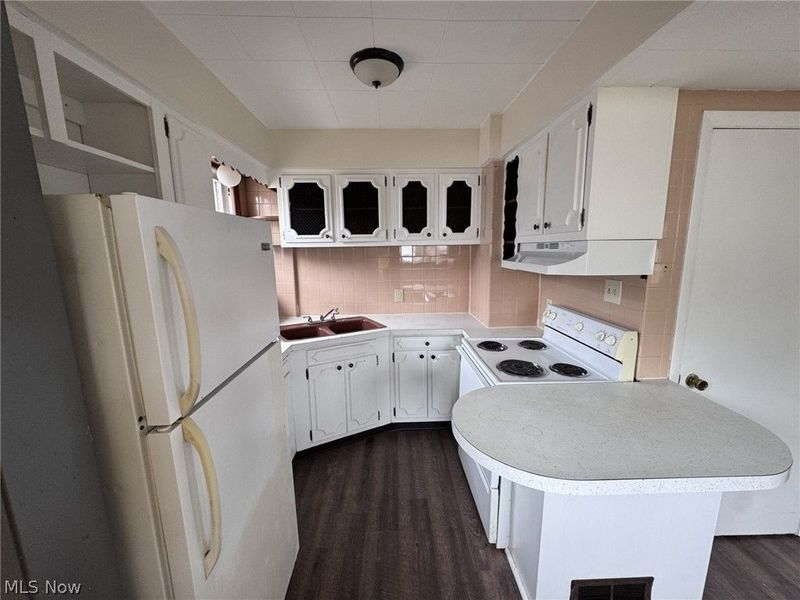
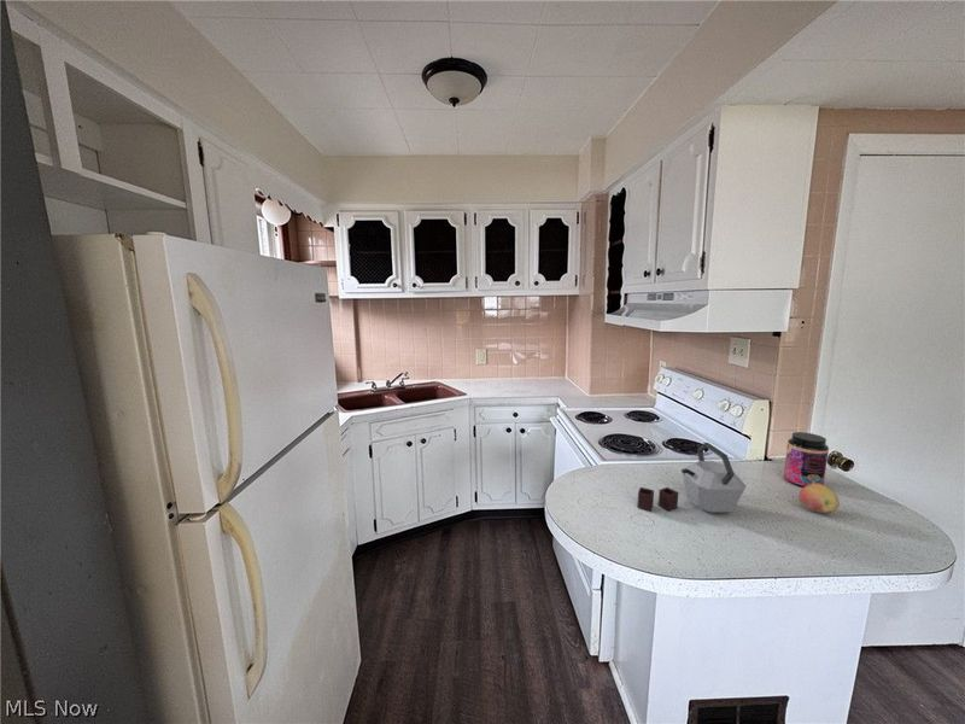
+ fruit (818, 497)
+ jar (806, 459)
+ kettle (686, 478)
